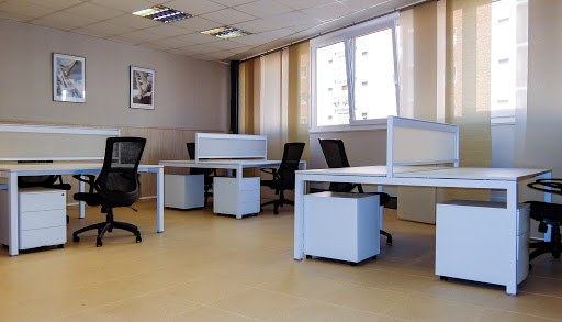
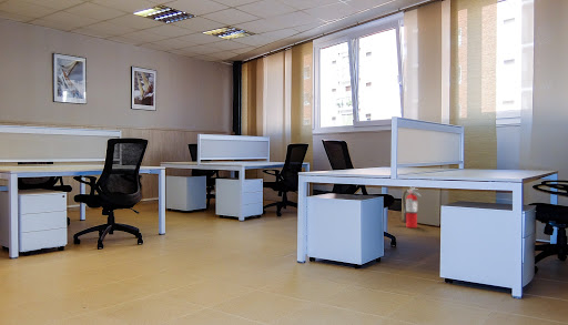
+ fire extinguisher (410, 206)
